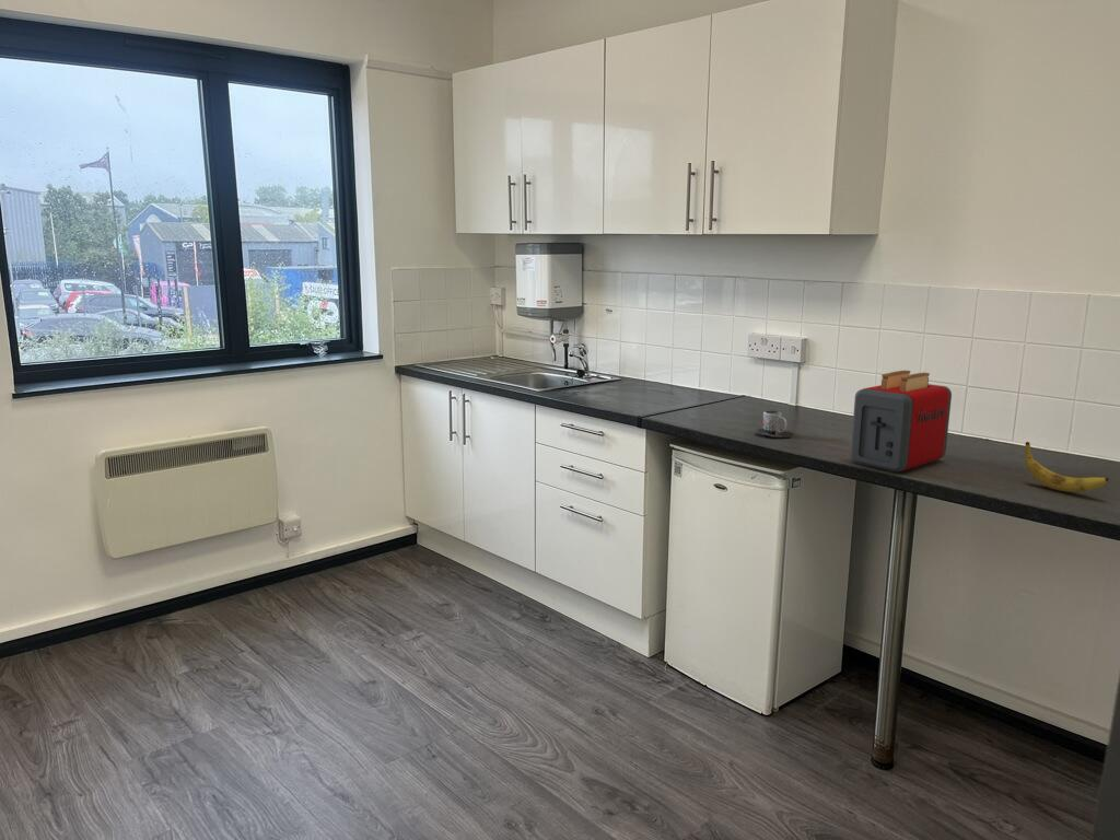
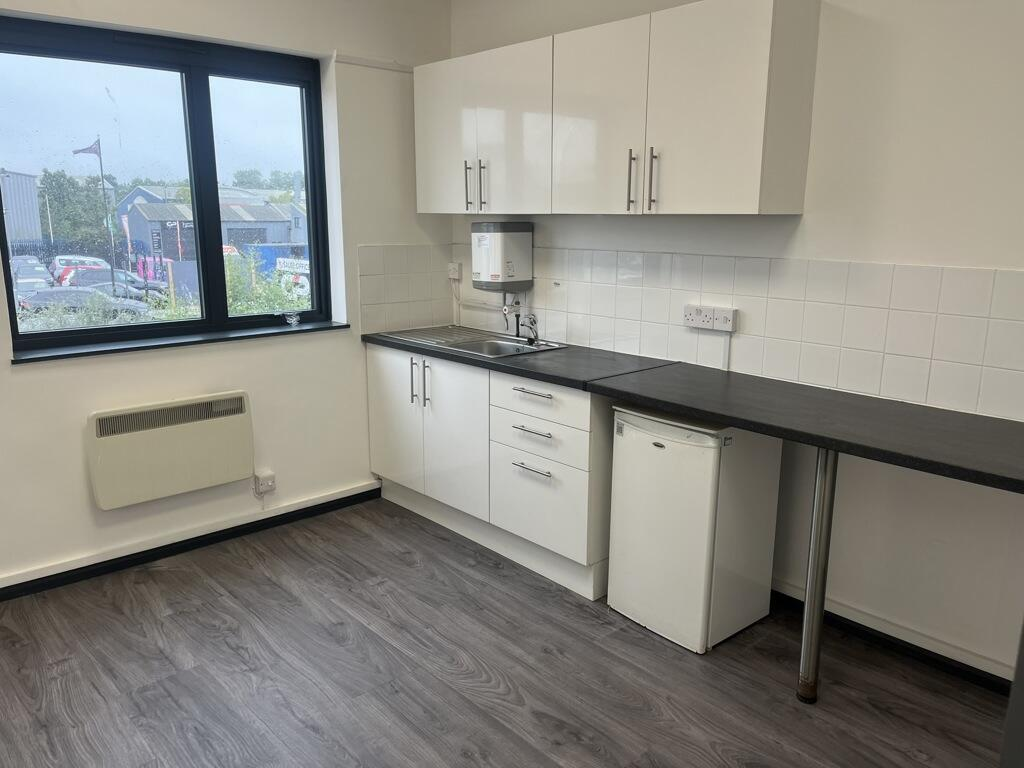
- mug (774, 423)
- banana (1064, 476)
- toaster (901, 417)
